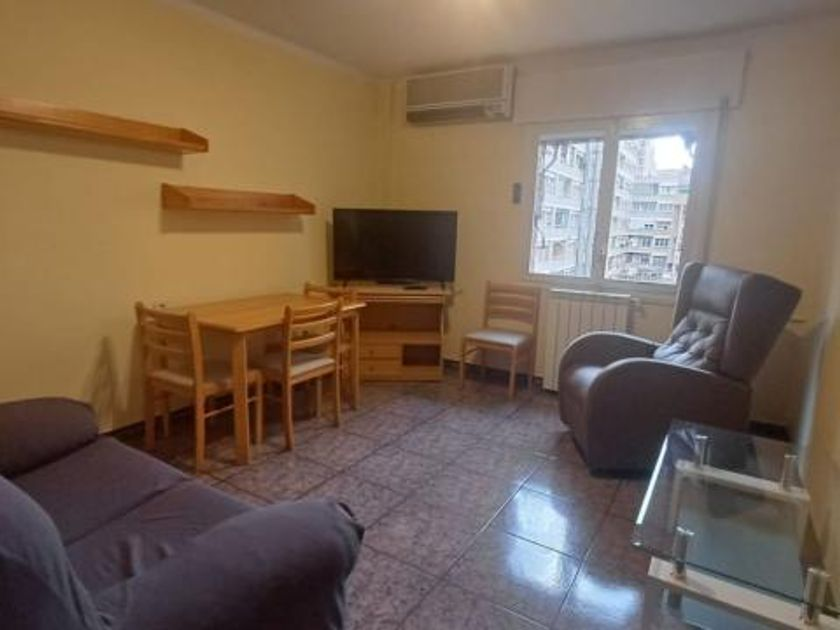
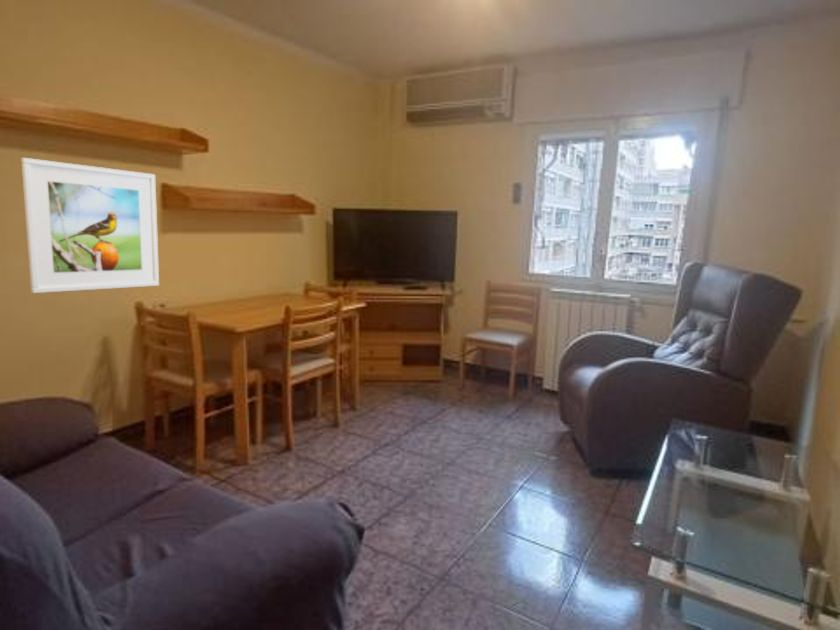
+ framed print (98, 229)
